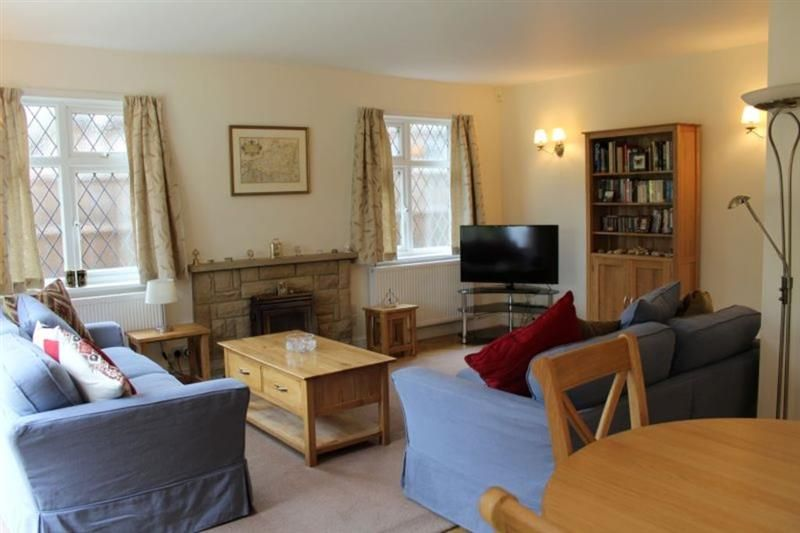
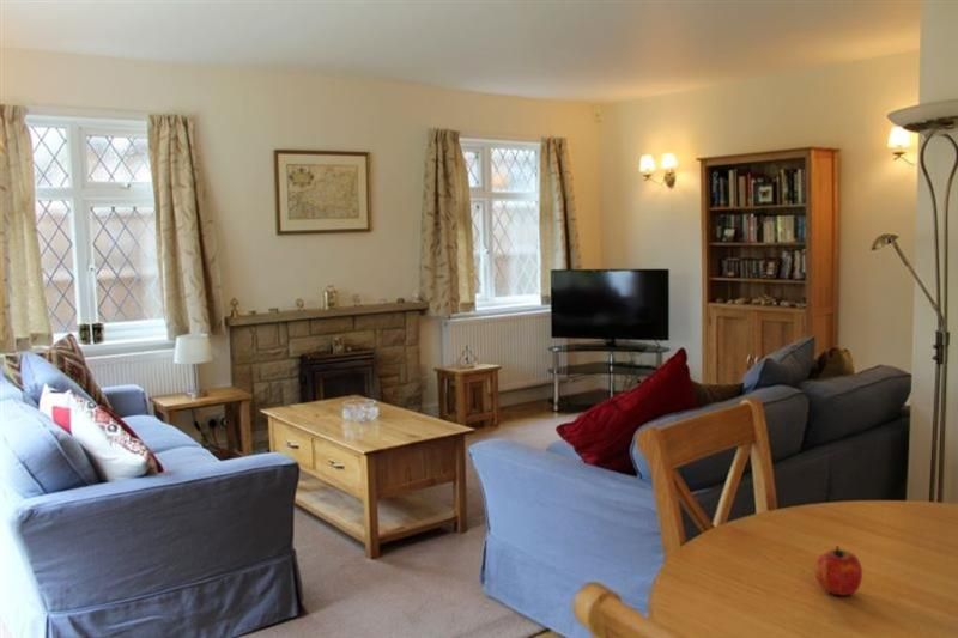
+ fruit (838, 570)
